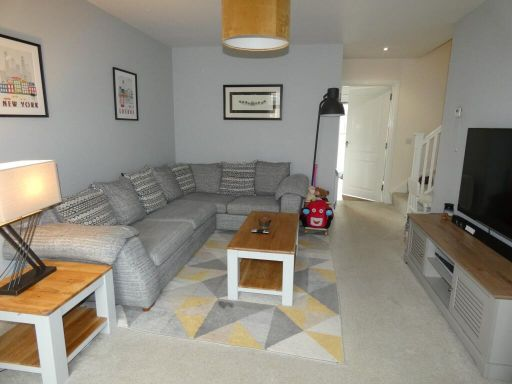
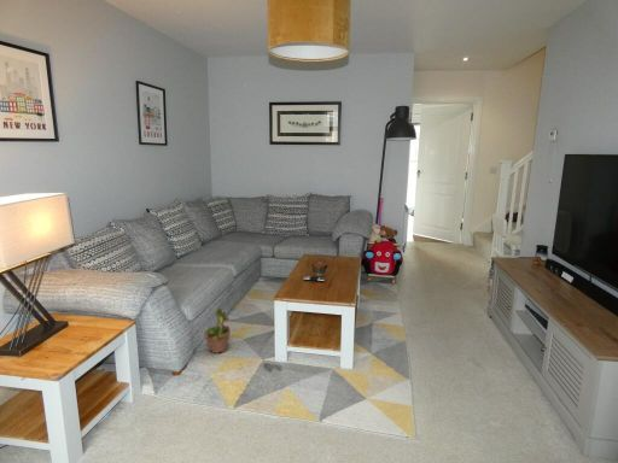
+ potted plant (216, 326)
